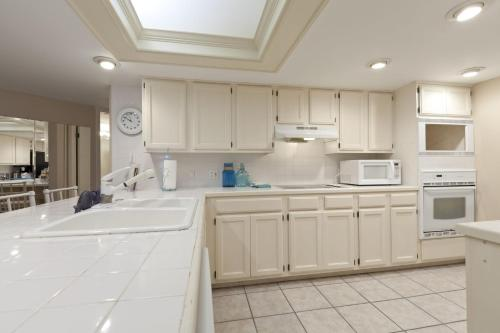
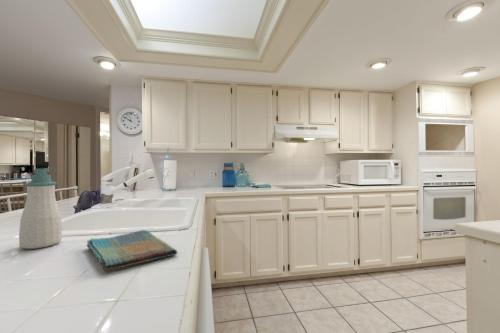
+ soap bottle (41, 206)
+ dish towel (130, 246)
